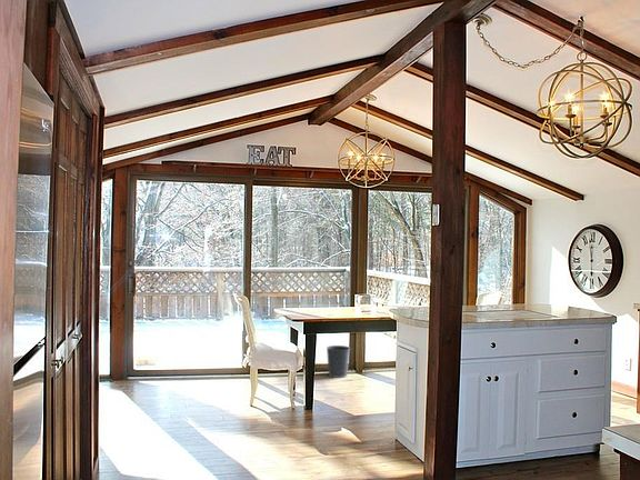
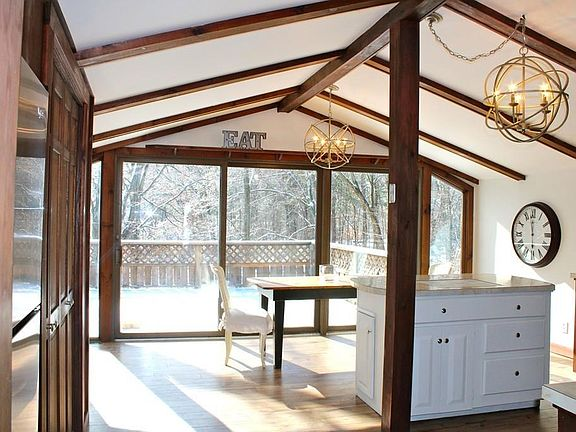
- wastebasket (338, 361)
